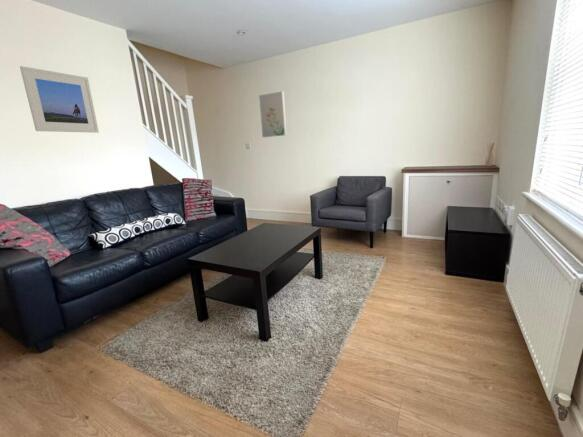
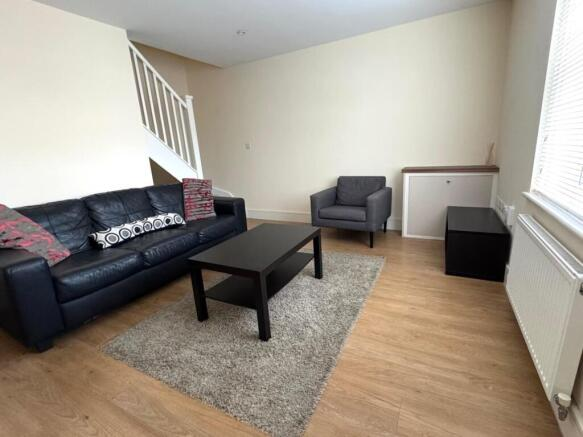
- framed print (63, 102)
- wall art (272, 115)
